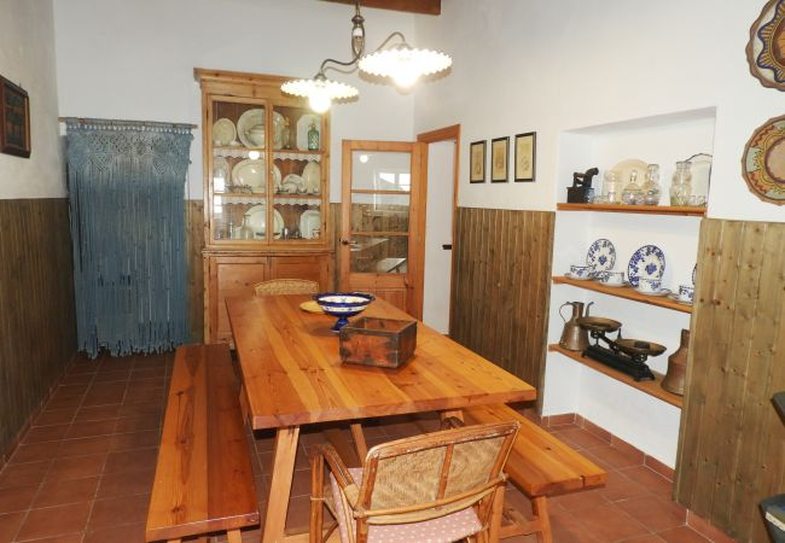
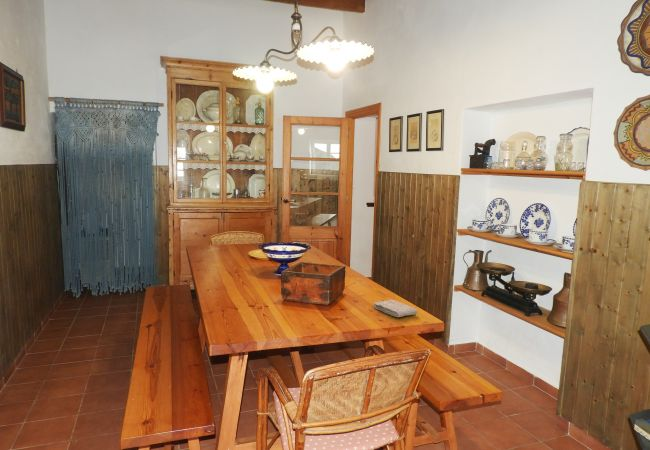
+ washcloth (394, 307)
